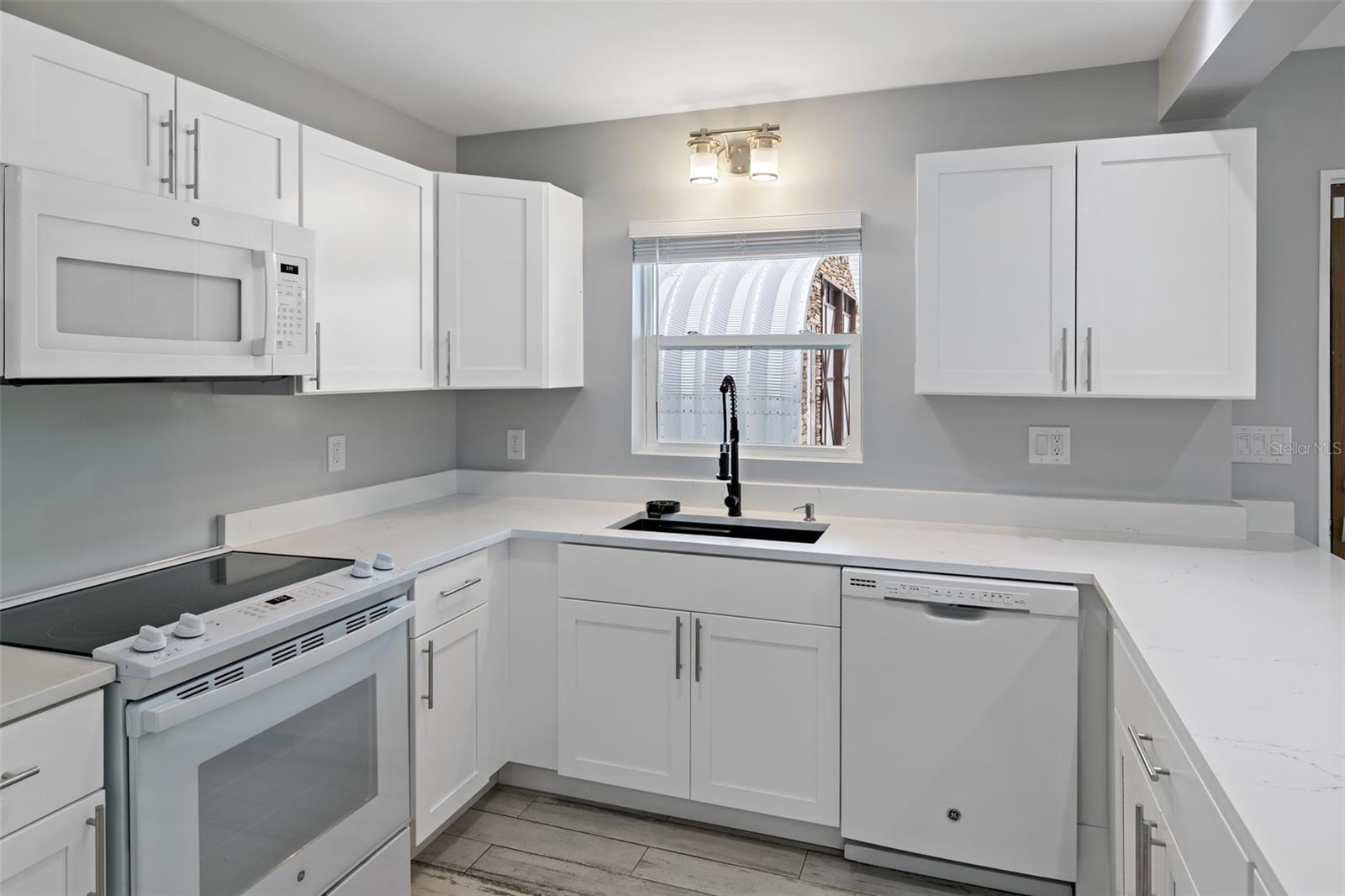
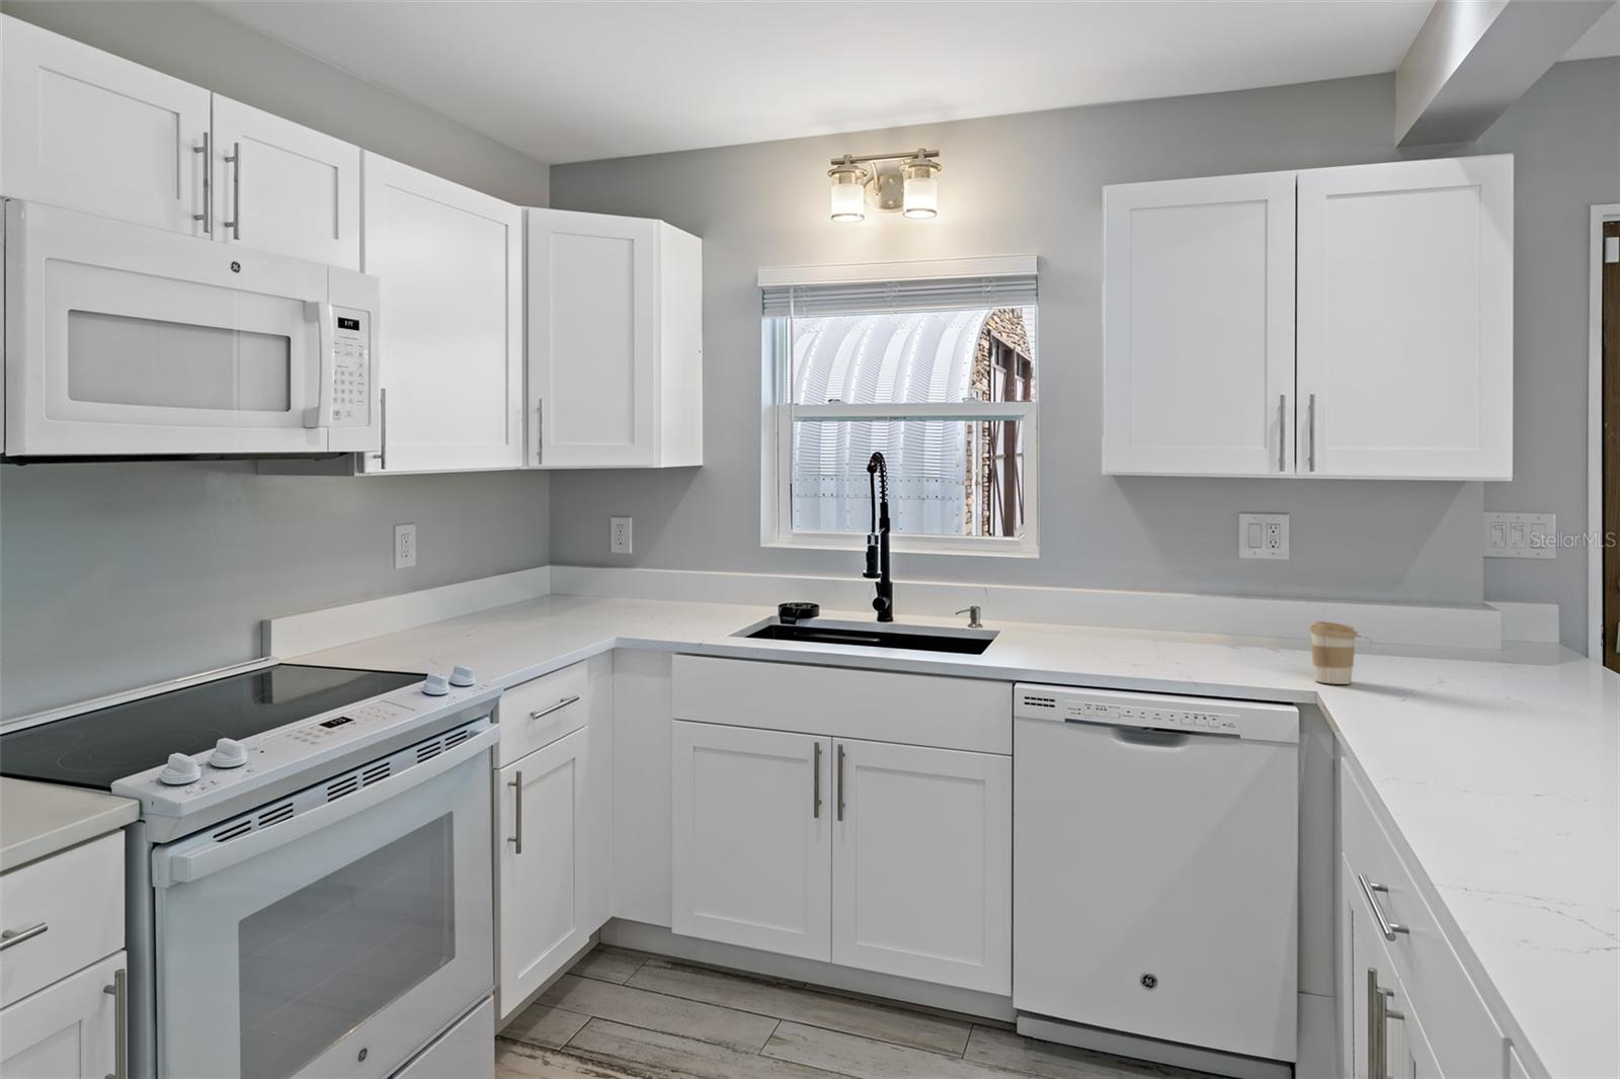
+ coffee cup (1332, 651)
